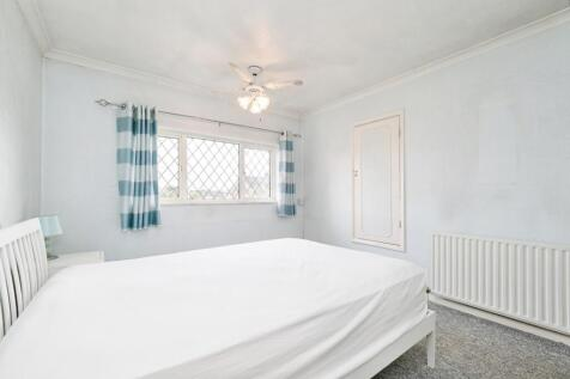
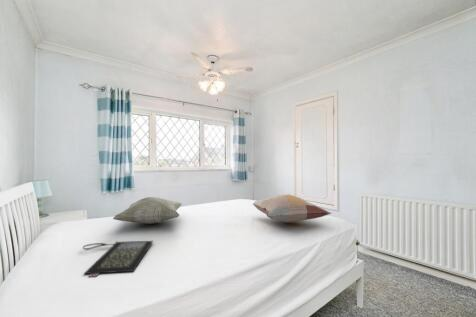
+ decorative pillow (287, 207)
+ decorative pillow (152, 210)
+ clutch bag (123, 252)
